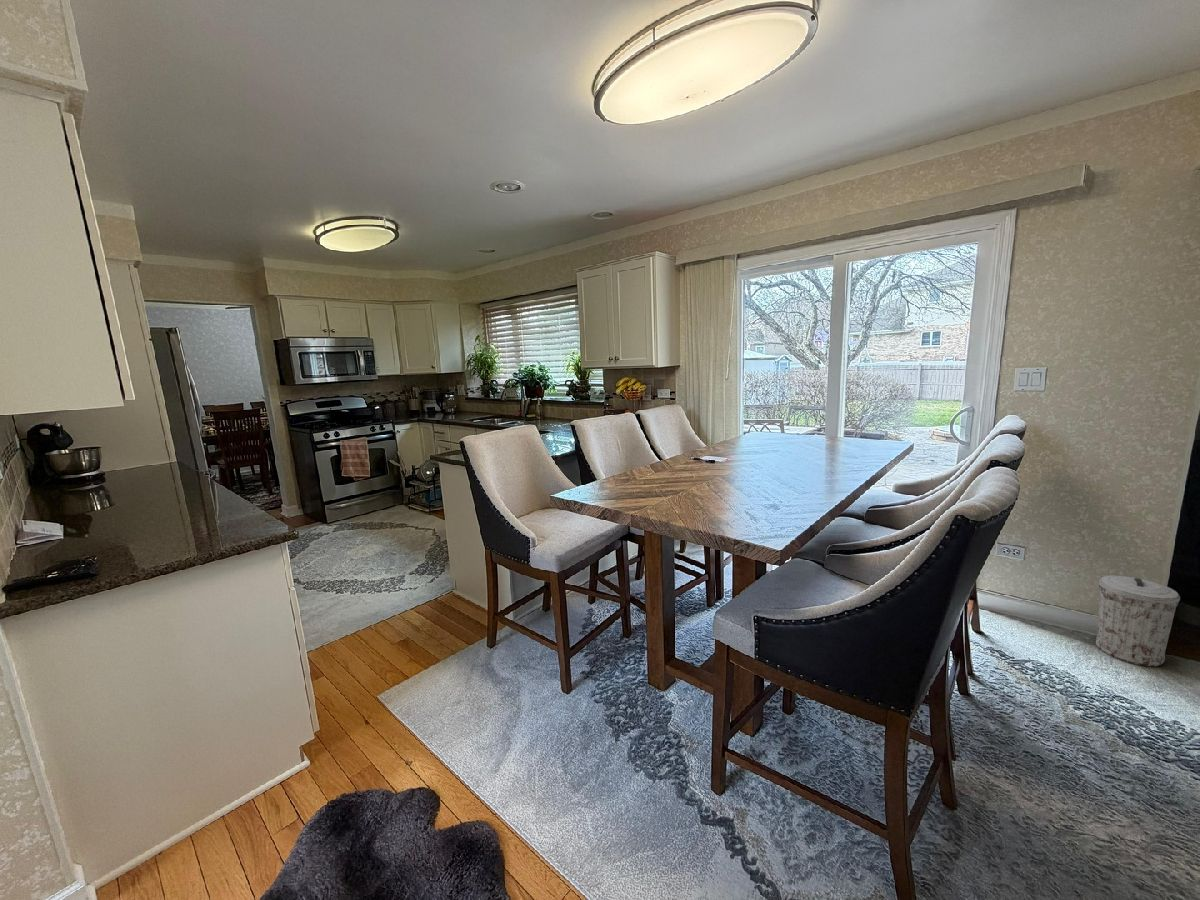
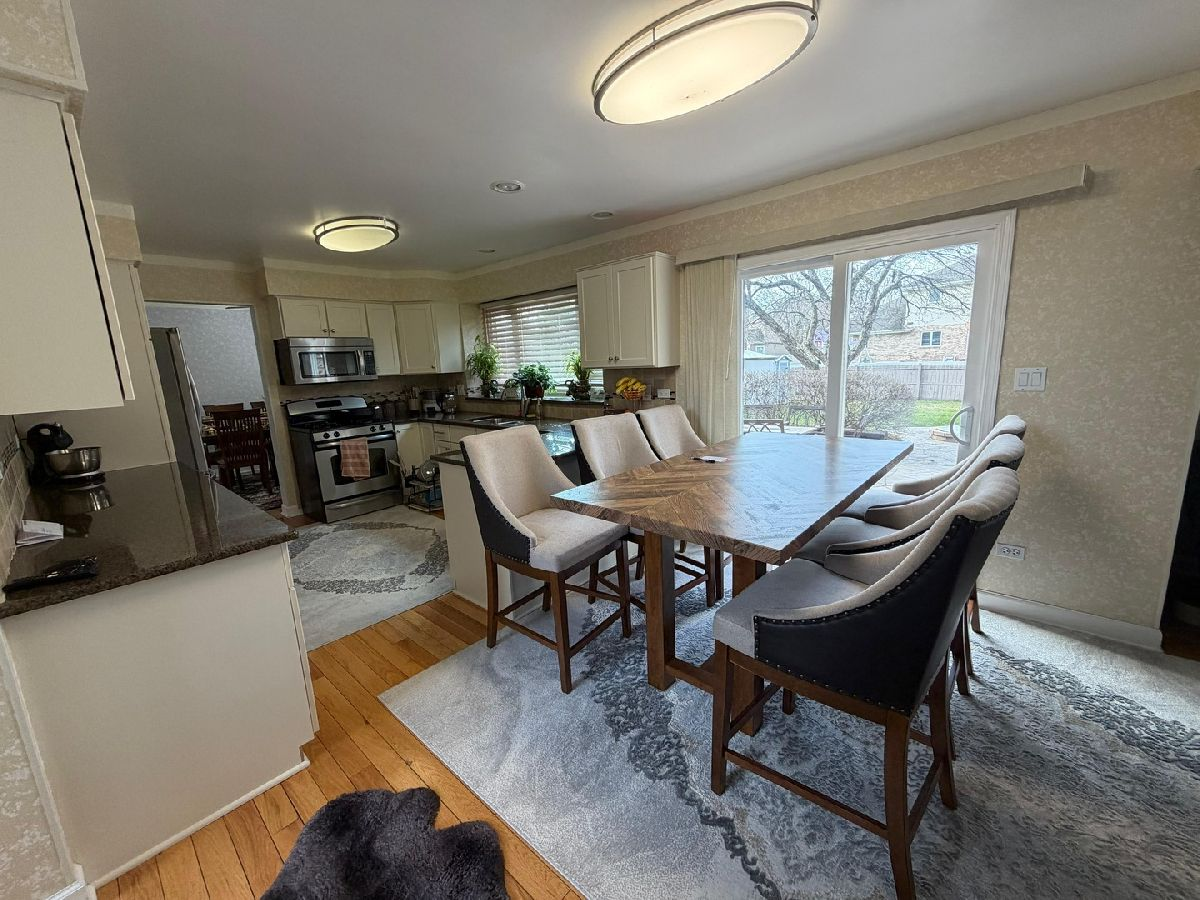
- trash can (1133, 617)
